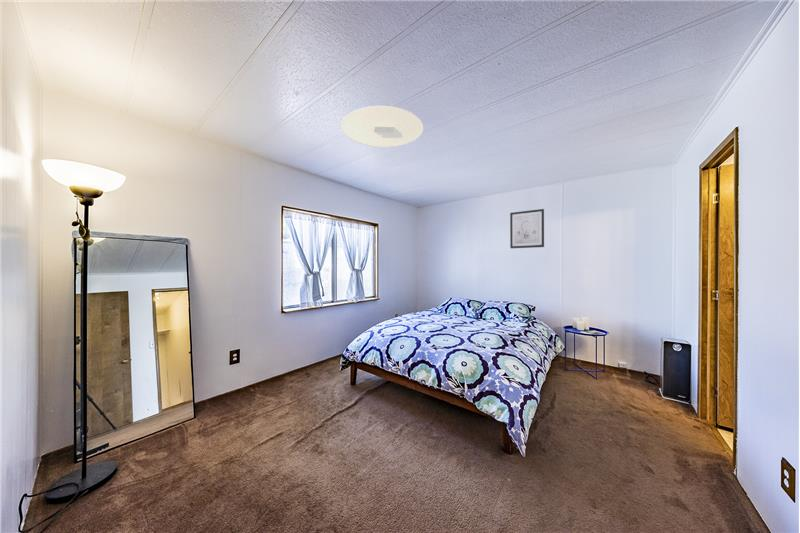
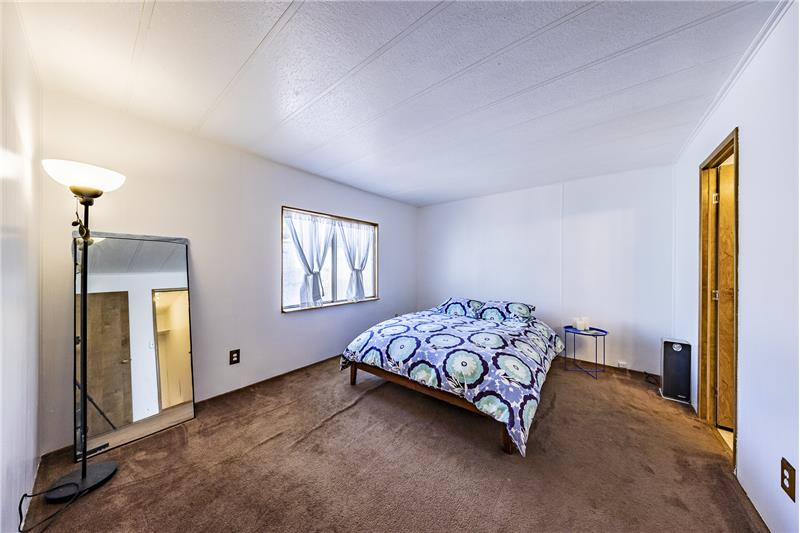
- wall art (526, 229)
- ceiling light (382, 125)
